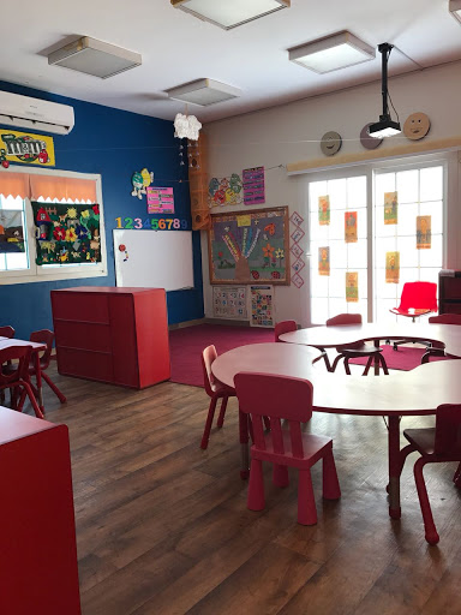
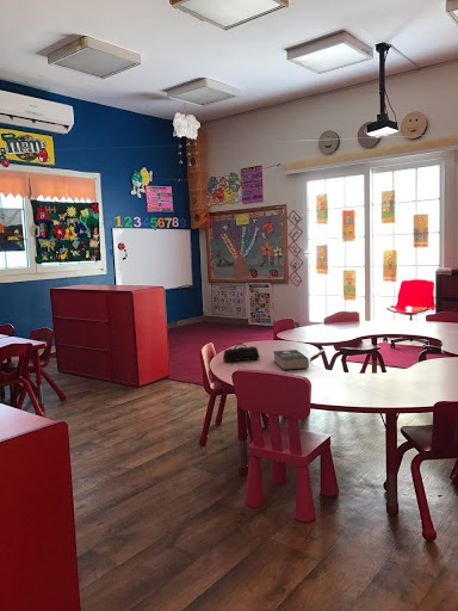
+ book (290, 359)
+ pencil case (241, 351)
